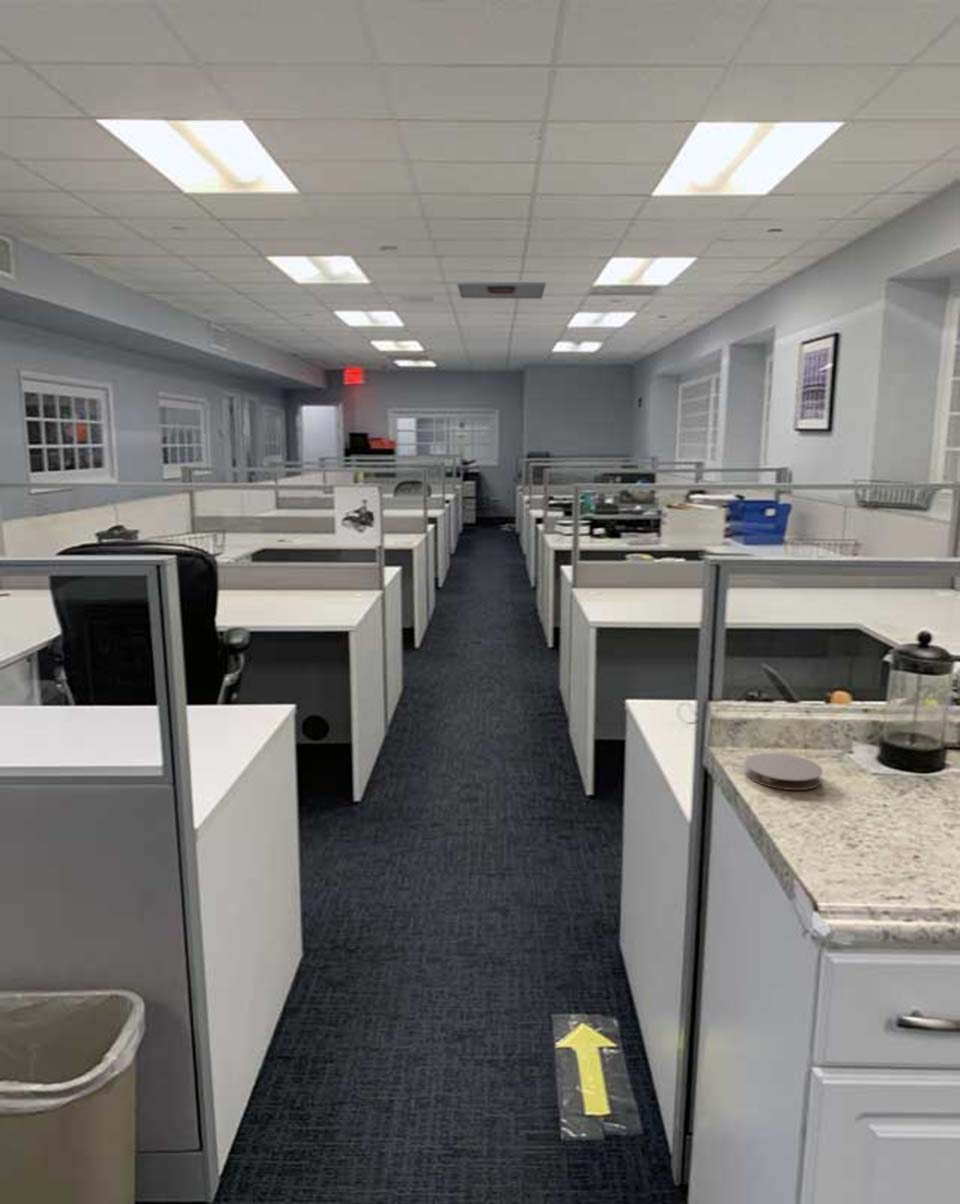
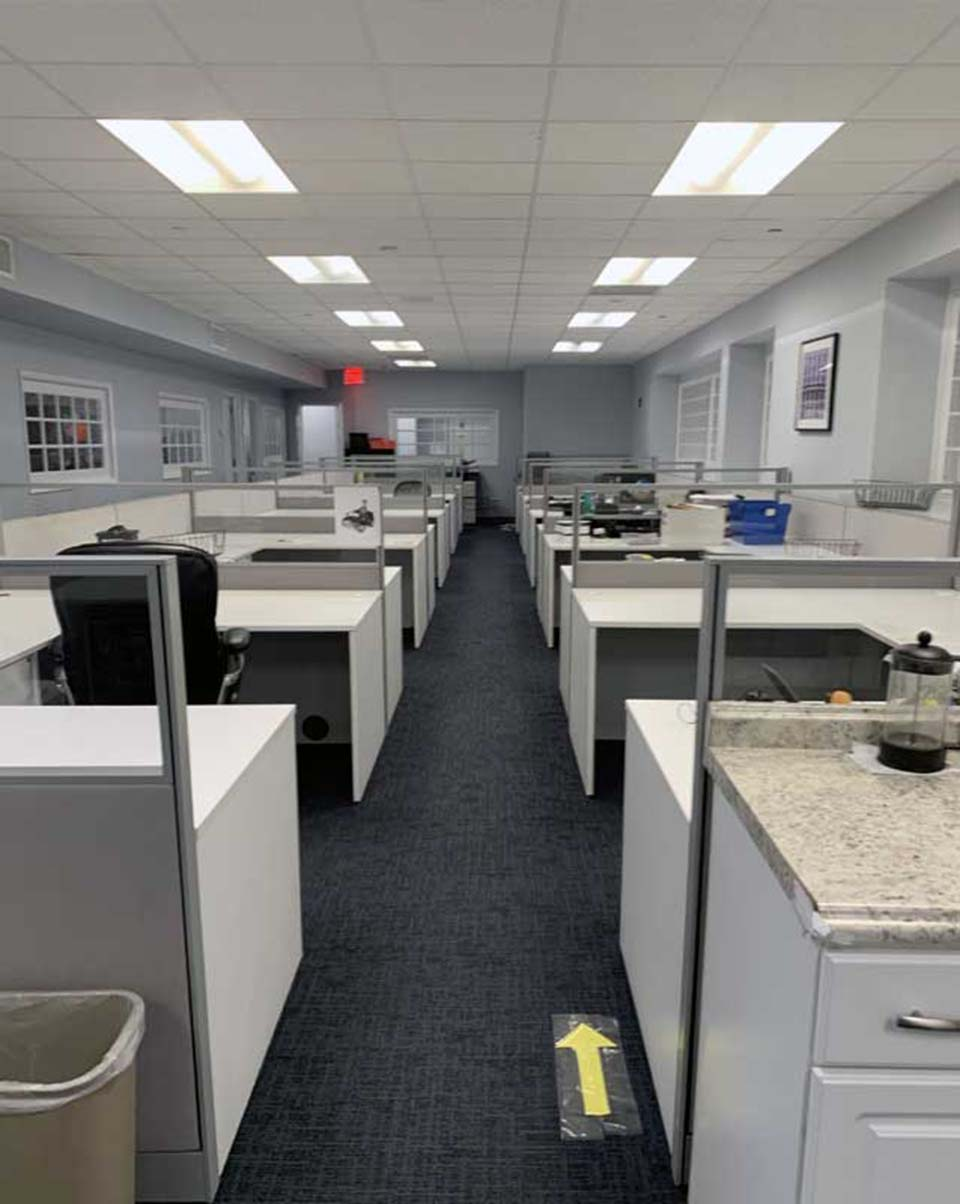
- coaster (782, 770)
- ceiling vent (501, 290)
